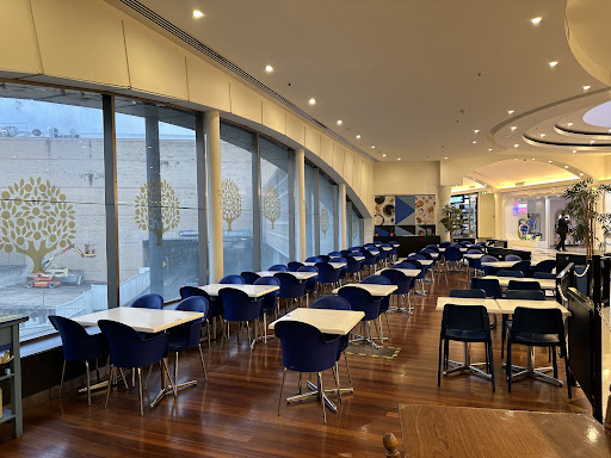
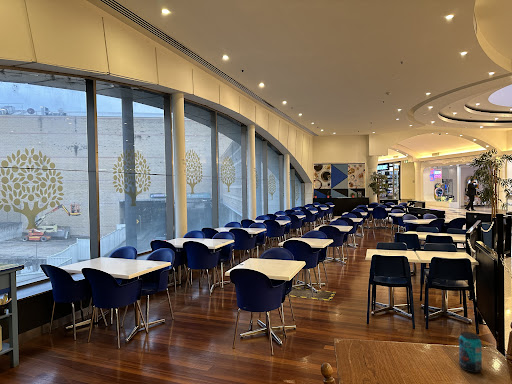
+ beverage can (470, 351)
